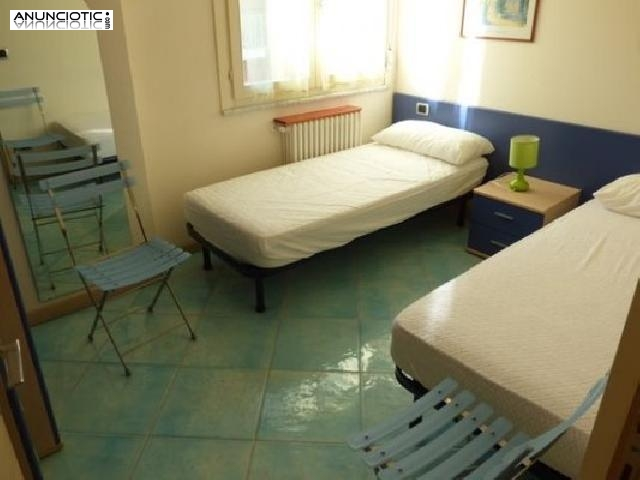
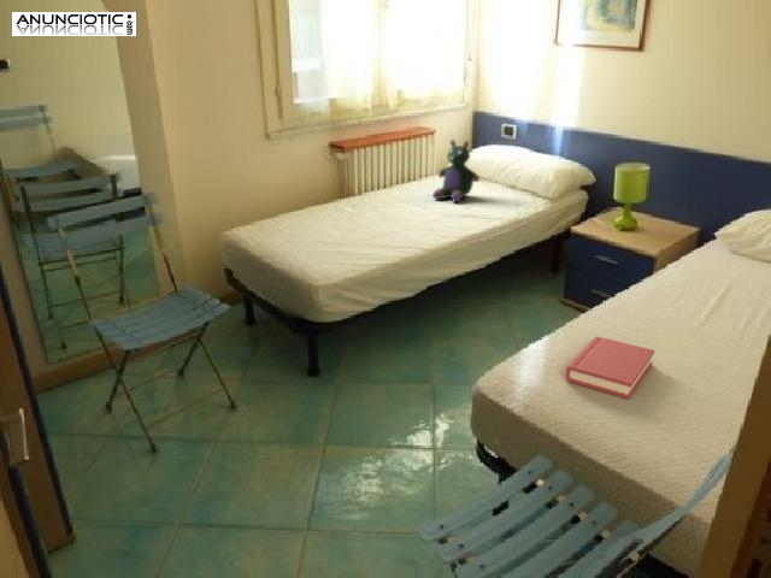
+ hardback book (611, 365)
+ stuffed bear (454, 170)
